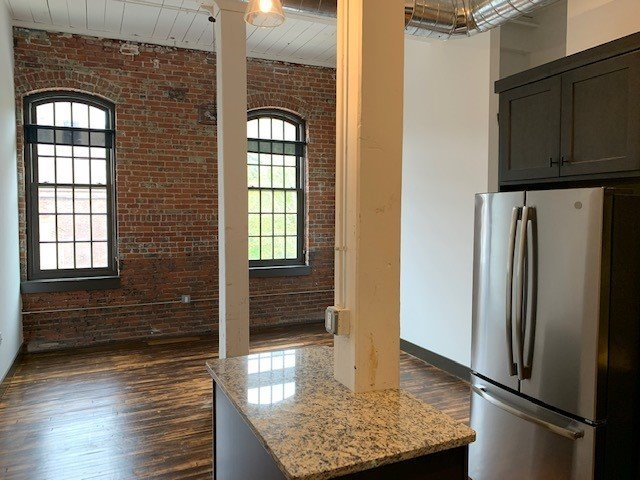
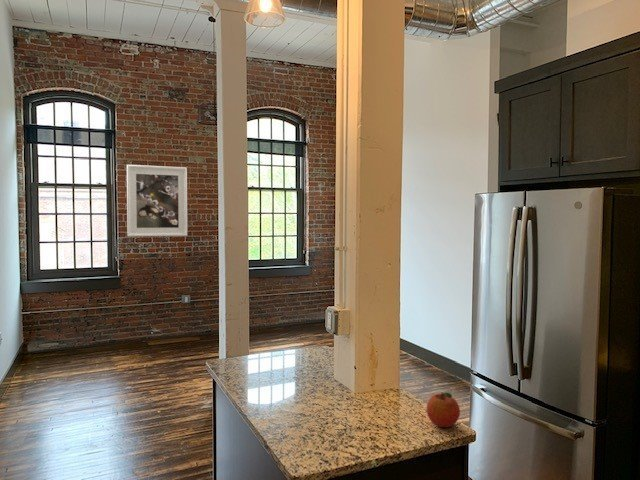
+ fruit (442, 407)
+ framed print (157, 201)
